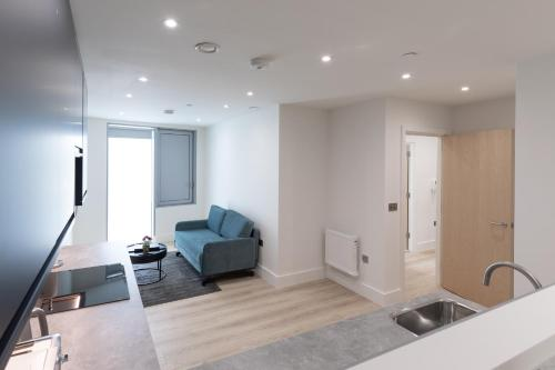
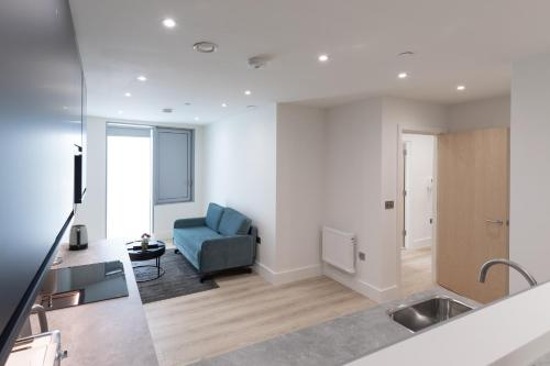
+ kettle (78, 236)
